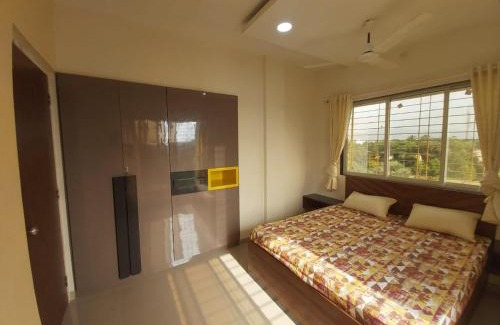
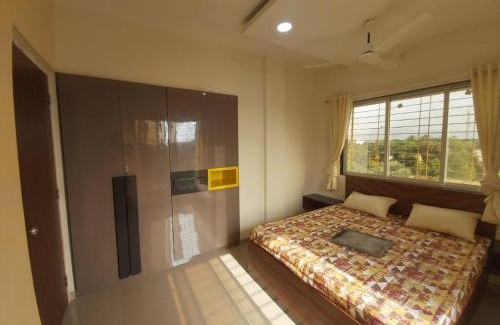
+ serving tray (361, 238)
